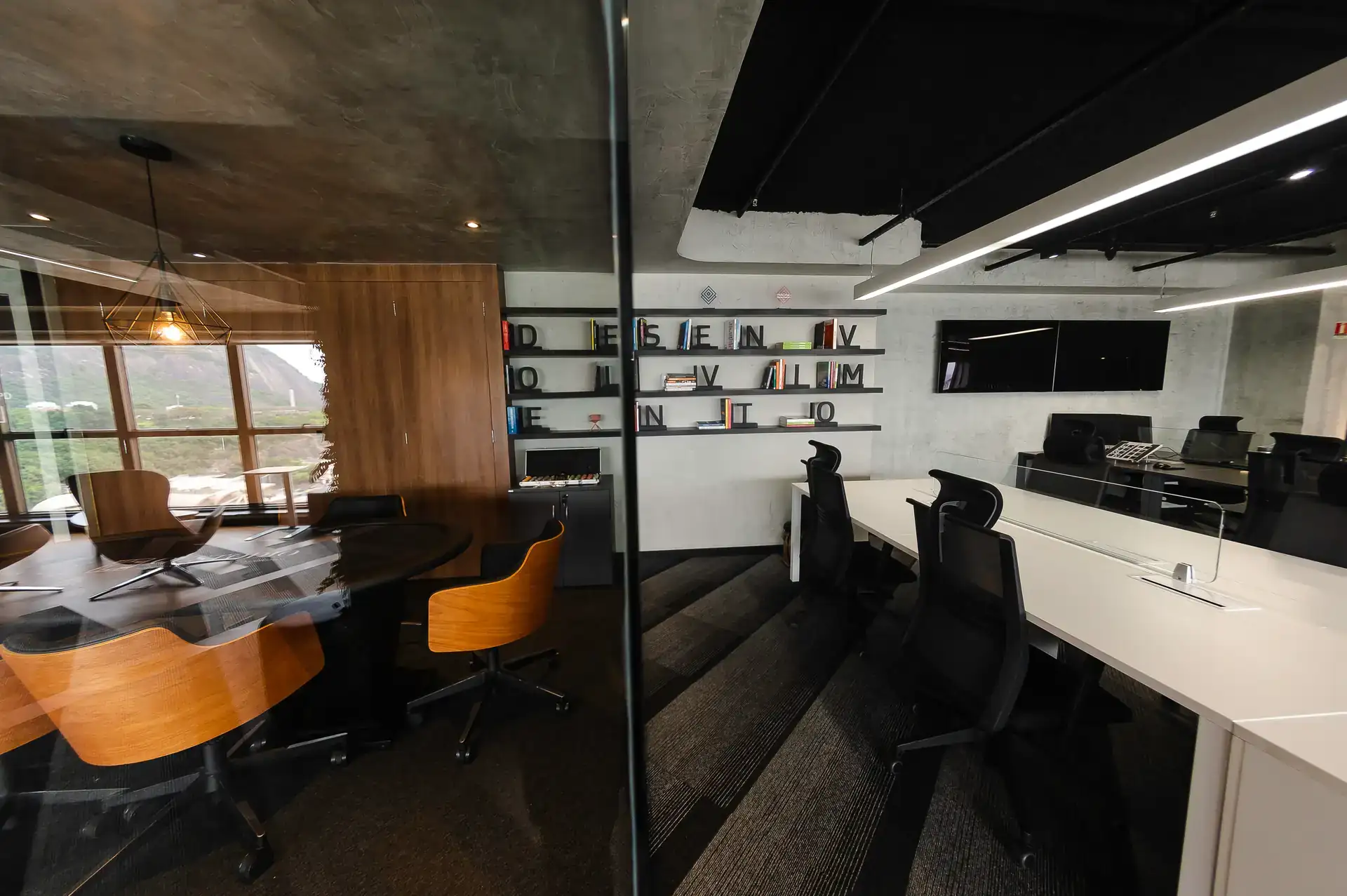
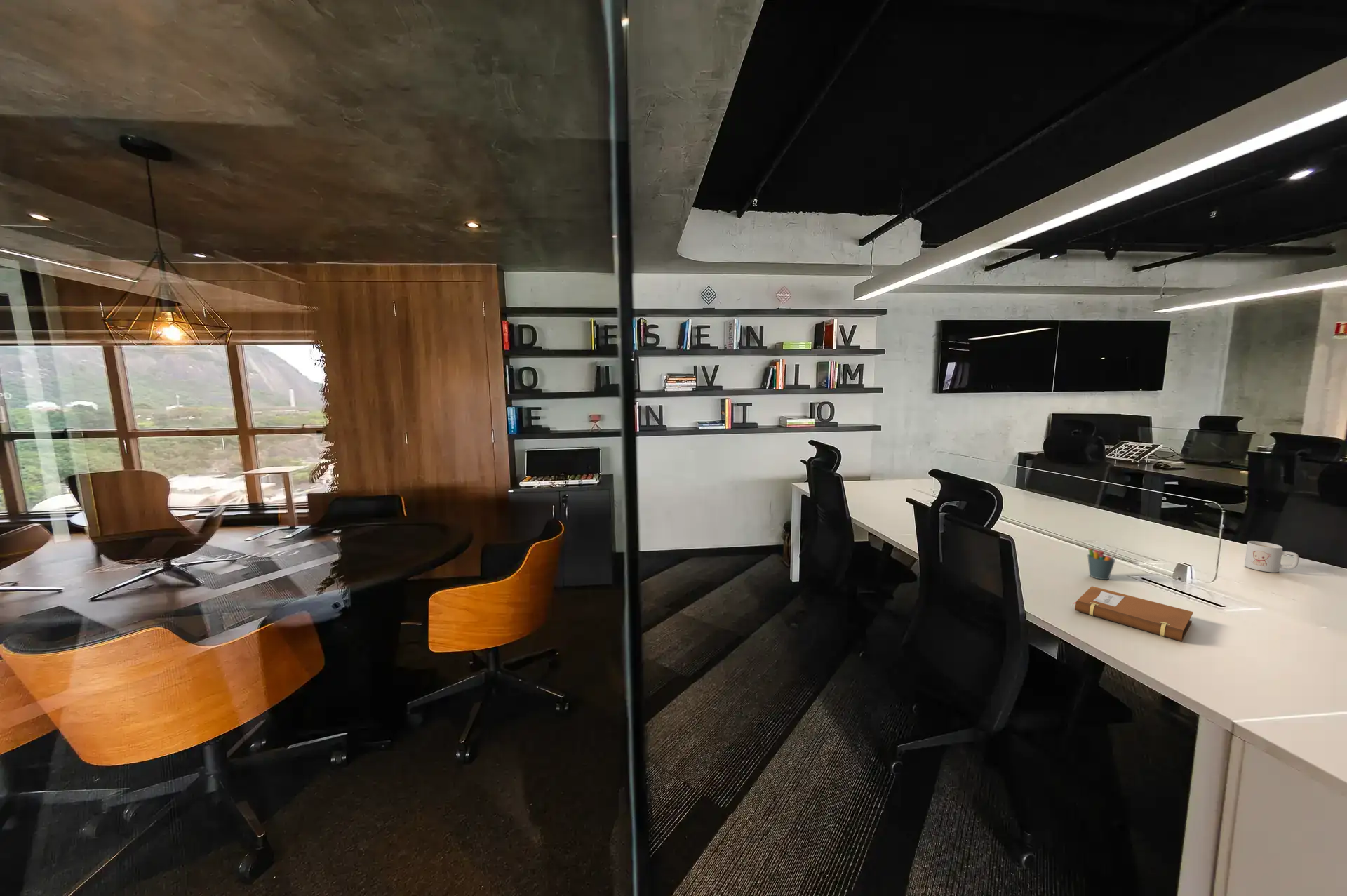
+ notebook (1129, 610)
+ mug (1271, 558)
+ pen holder (1100, 561)
